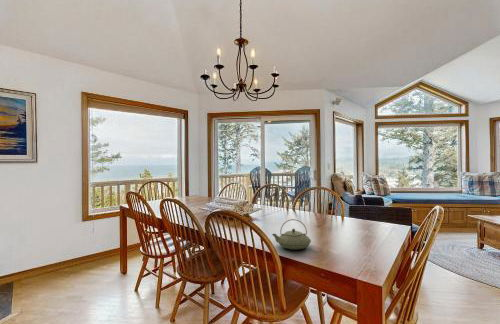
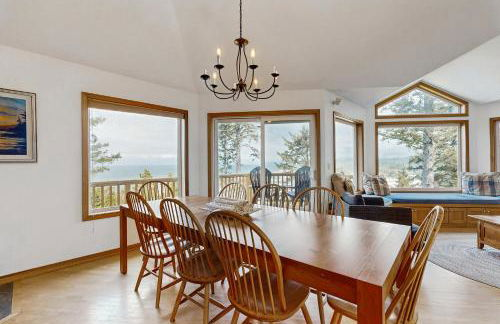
- teapot (291, 232)
